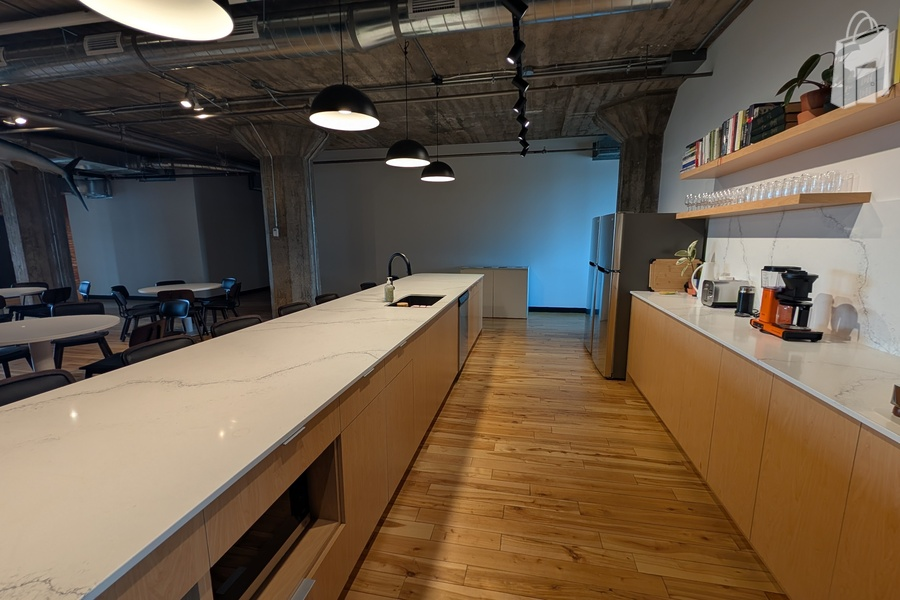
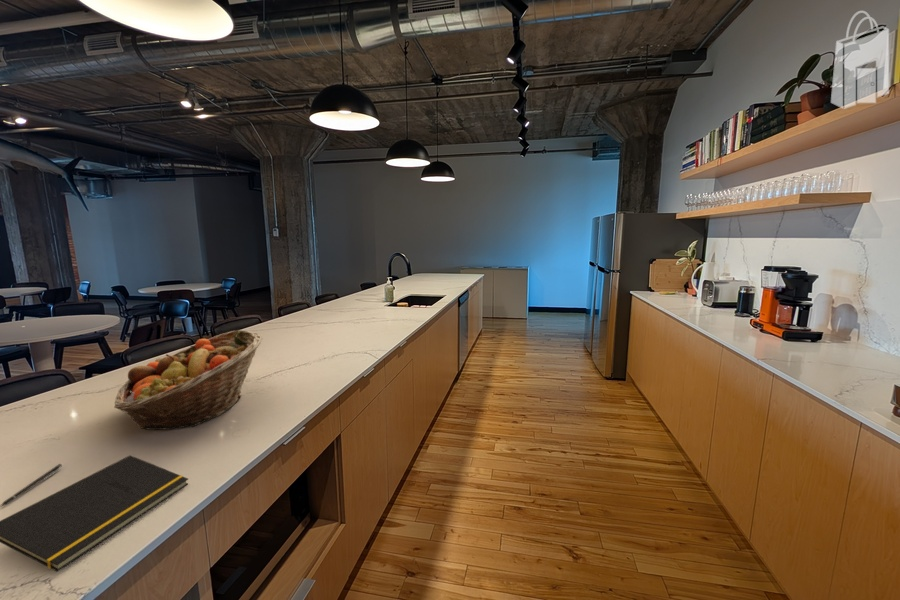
+ fruit basket (195, 374)
+ notepad (99, 503)
+ pen (32, 484)
